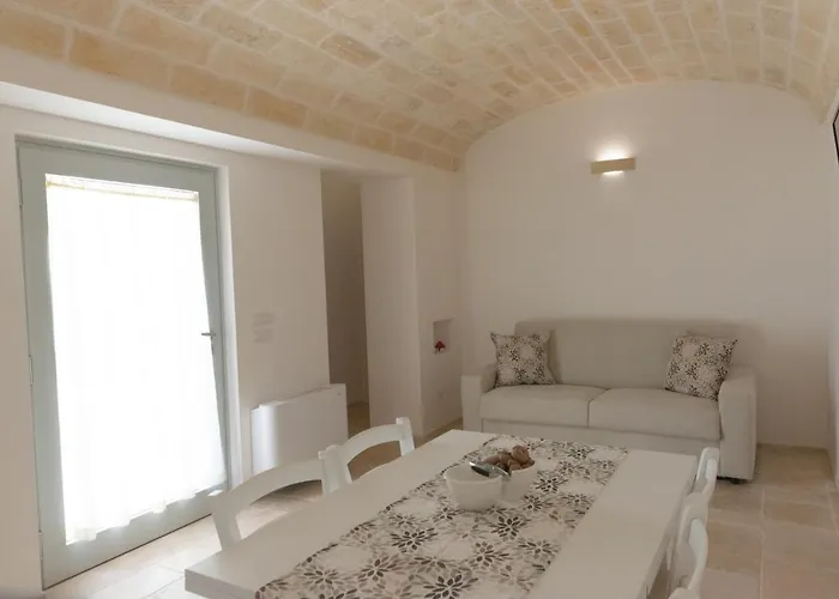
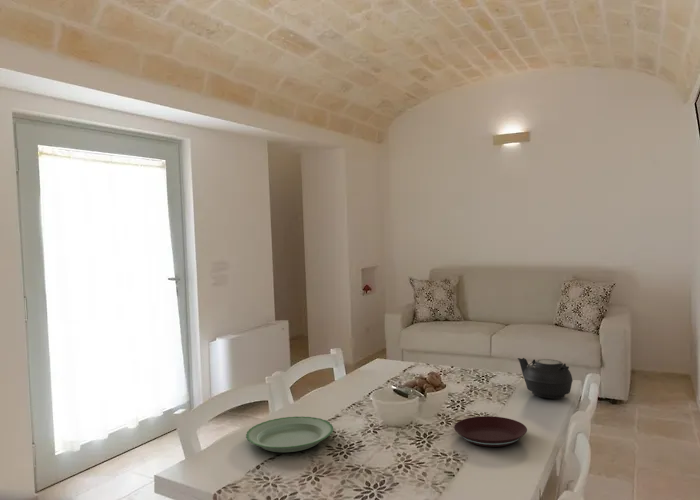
+ plate (490, 432)
+ teapot (543, 377)
+ plate (290, 435)
